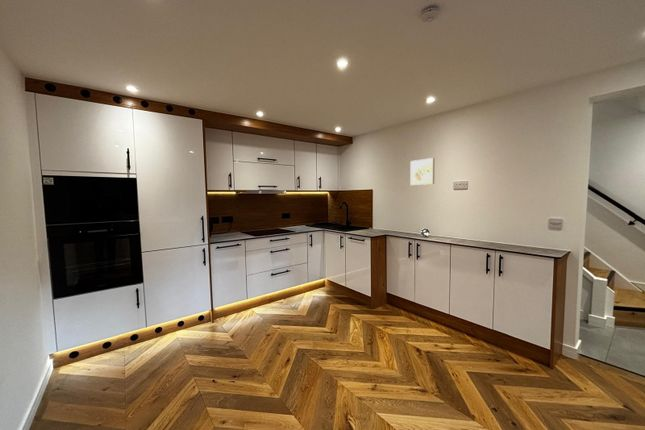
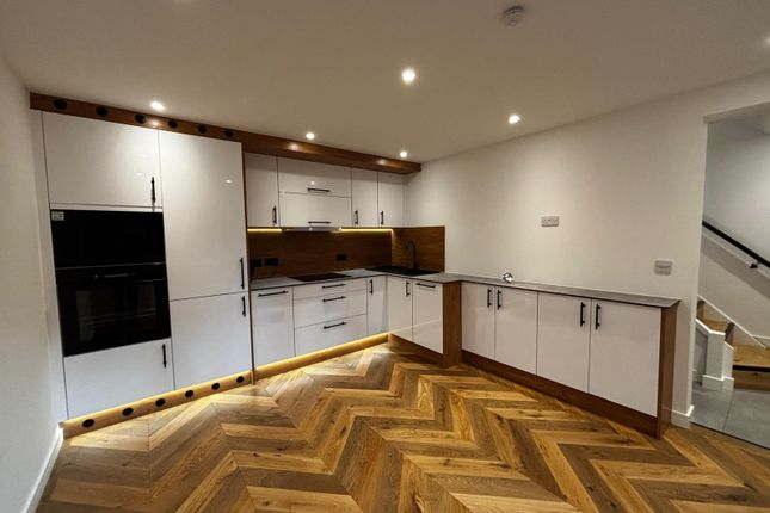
- wall art (421, 172)
